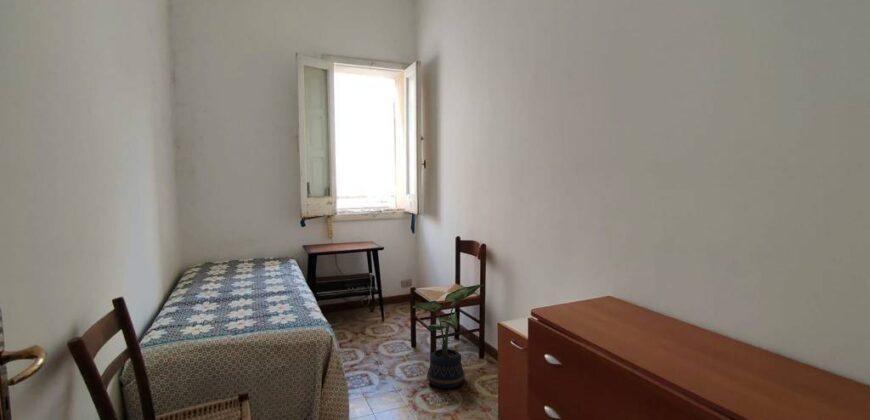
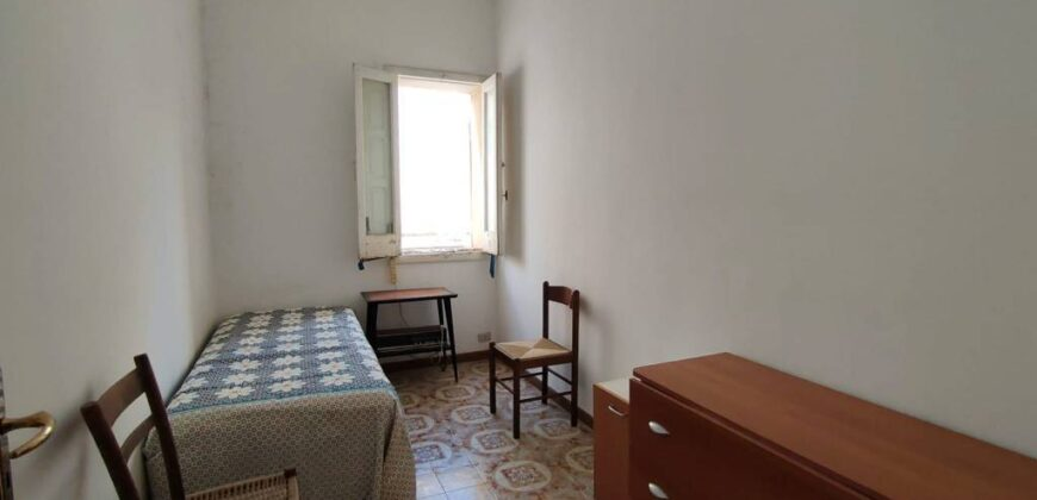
- potted plant (447, 338)
